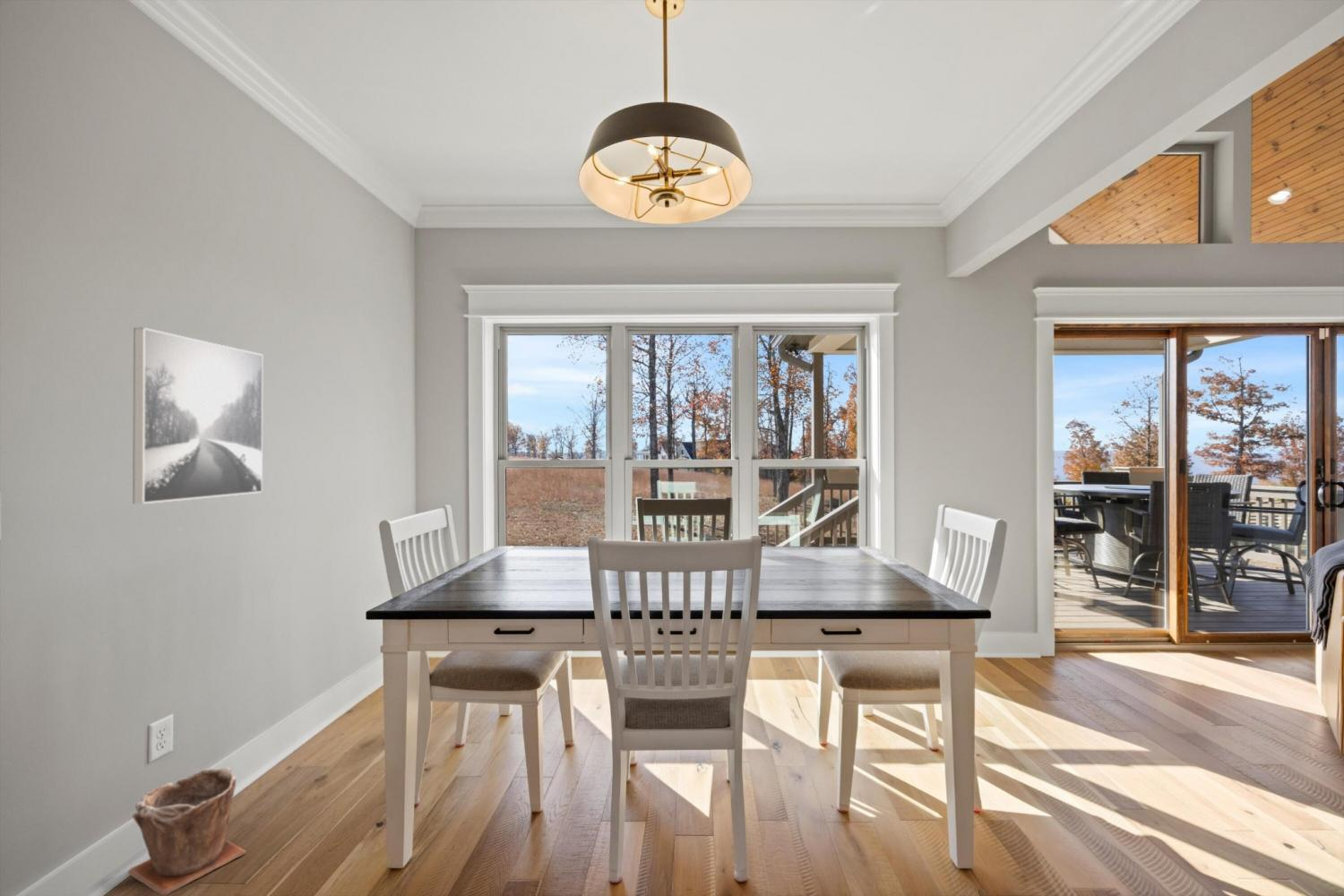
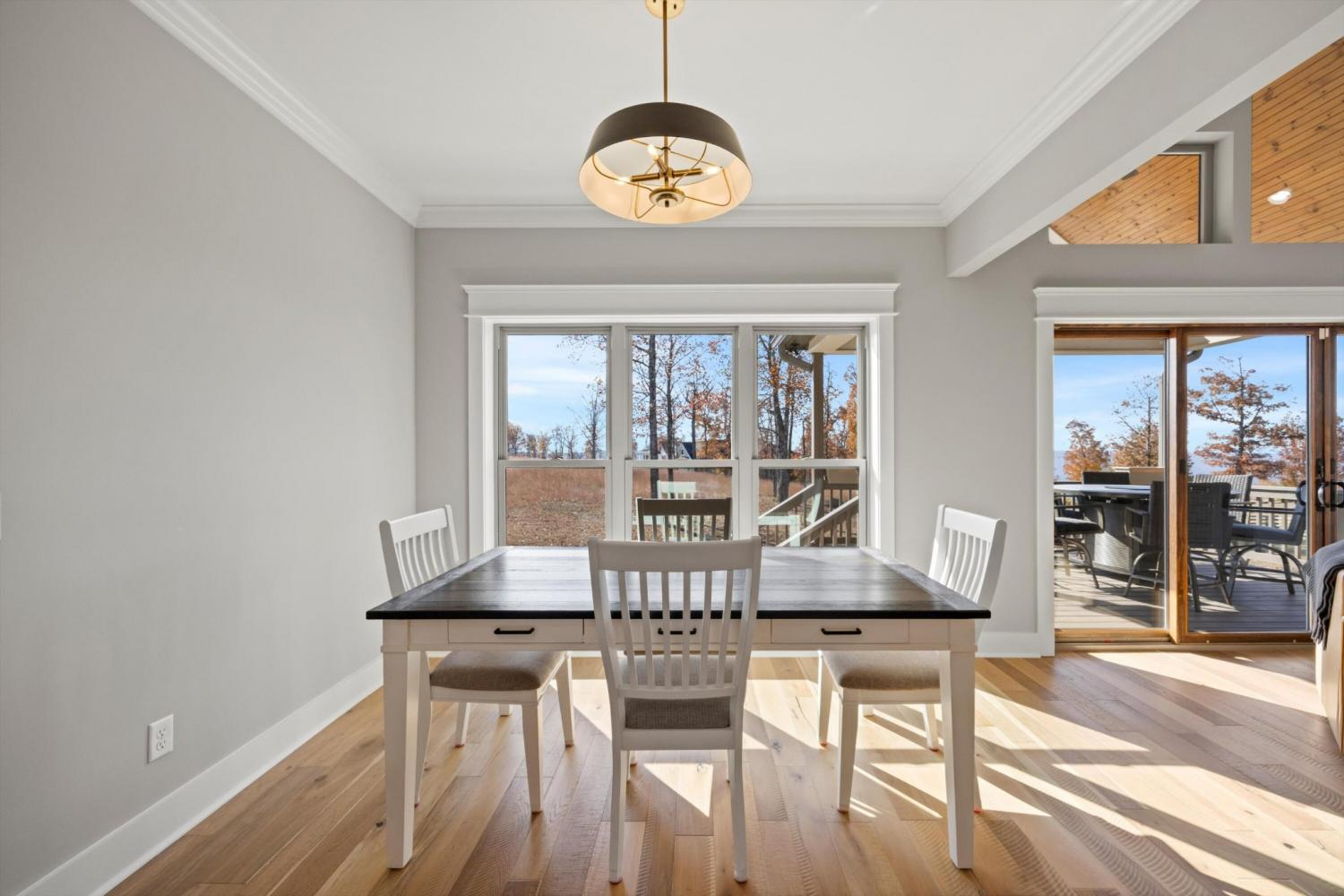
- plant pot (187, 823)
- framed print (205, 419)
